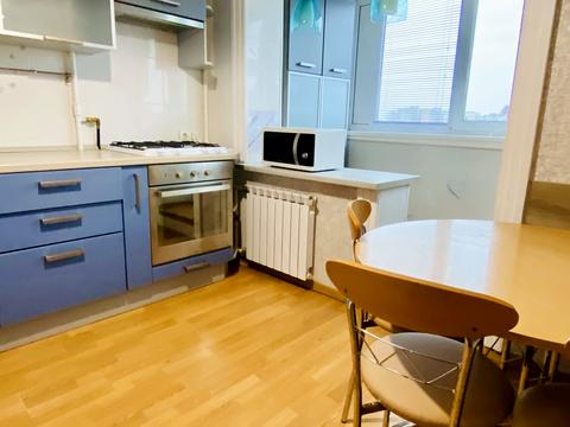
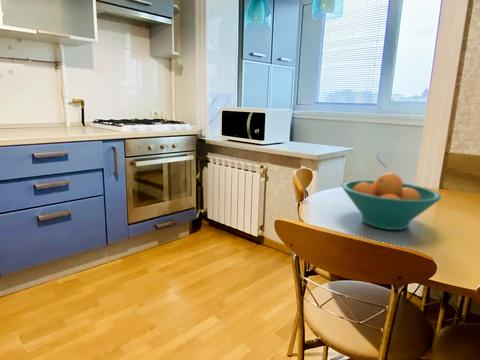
+ fruit bowl (387, 198)
